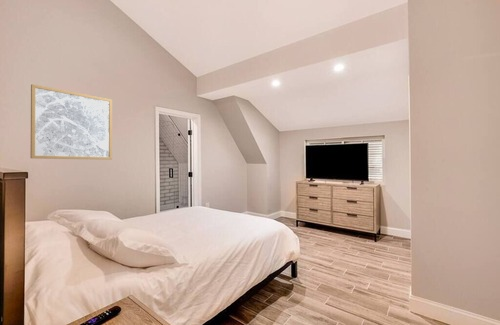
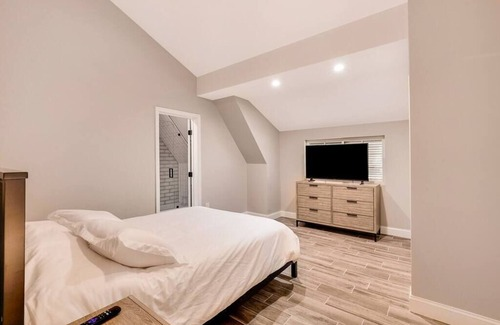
- wall art (75, 125)
